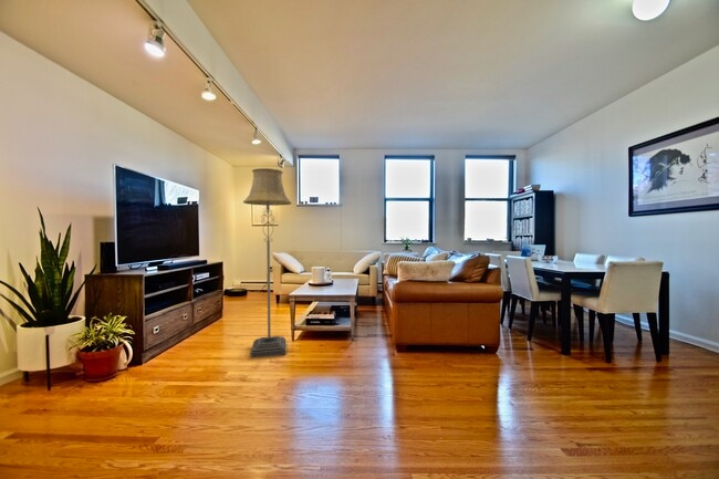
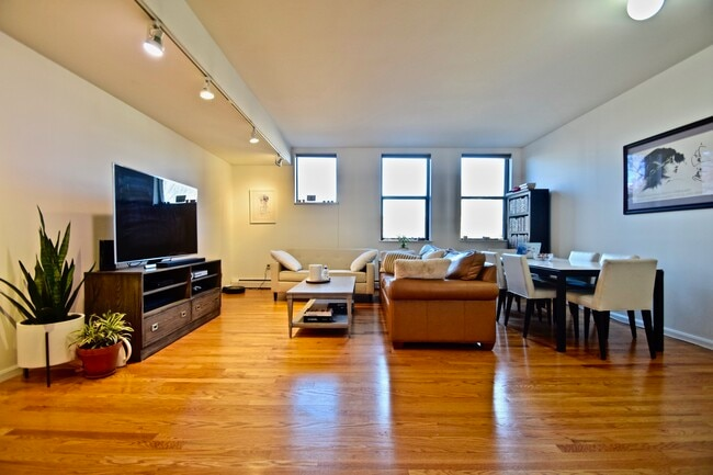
- floor lamp (268, 261)
